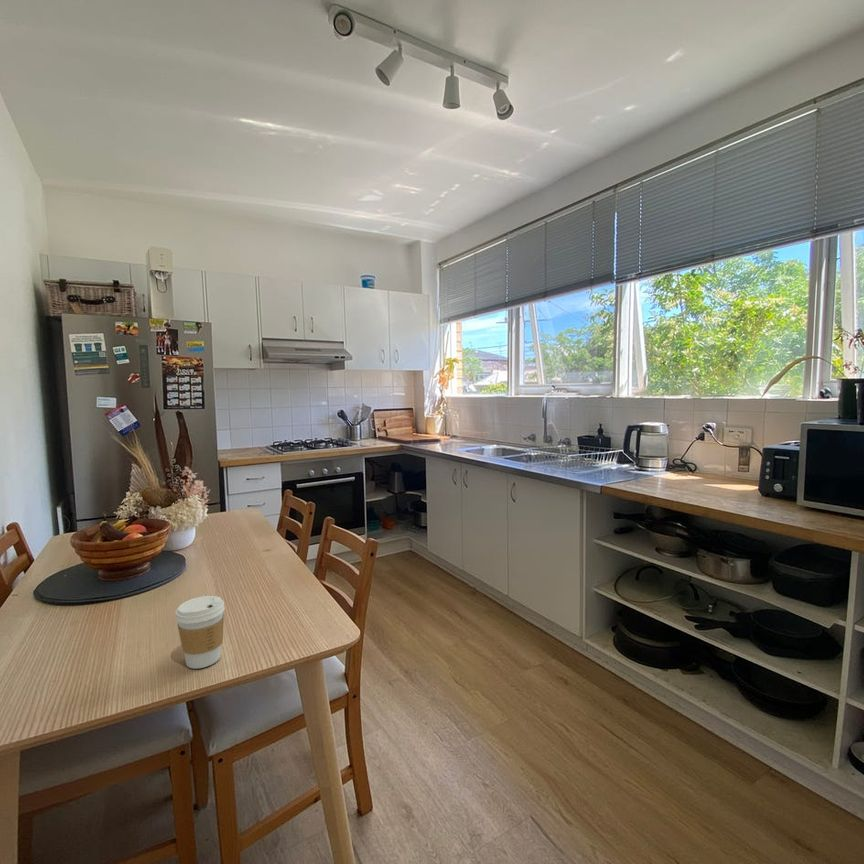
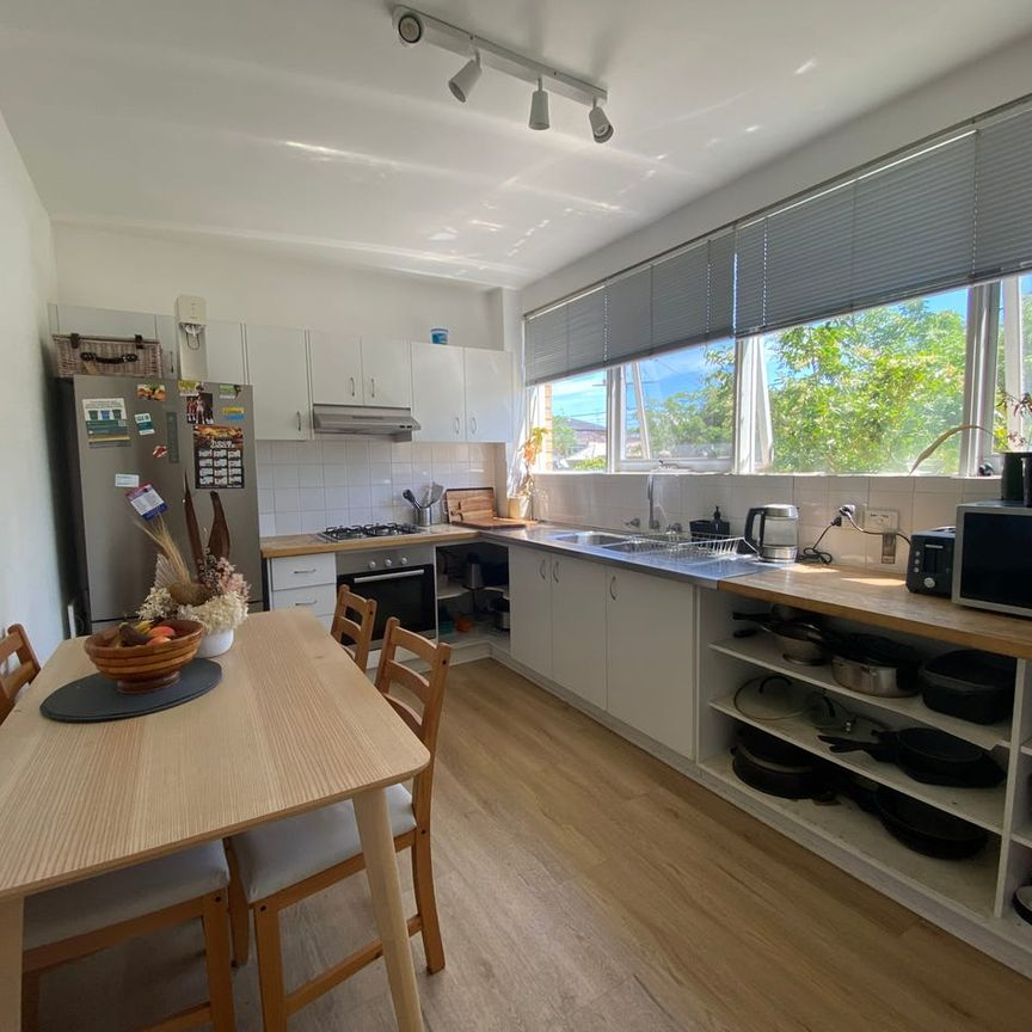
- coffee cup (201, 630)
